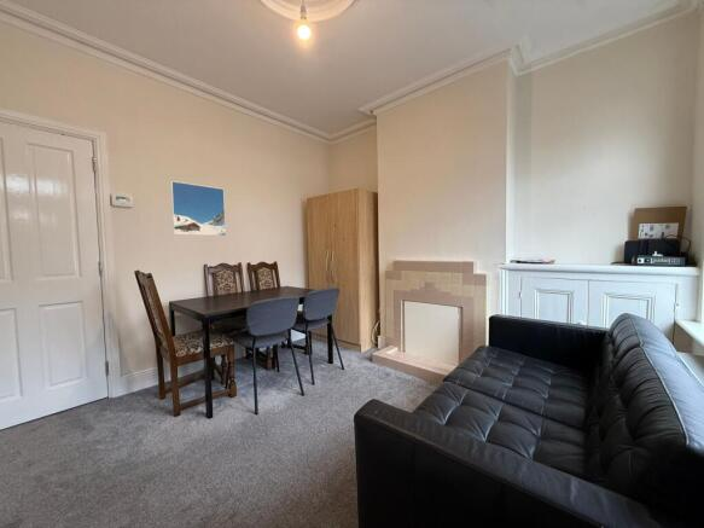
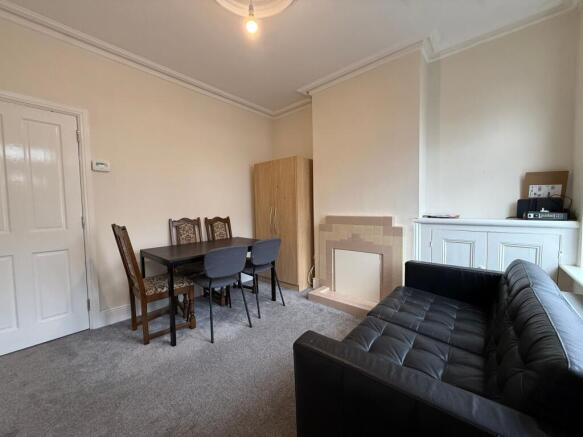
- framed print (199, 210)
